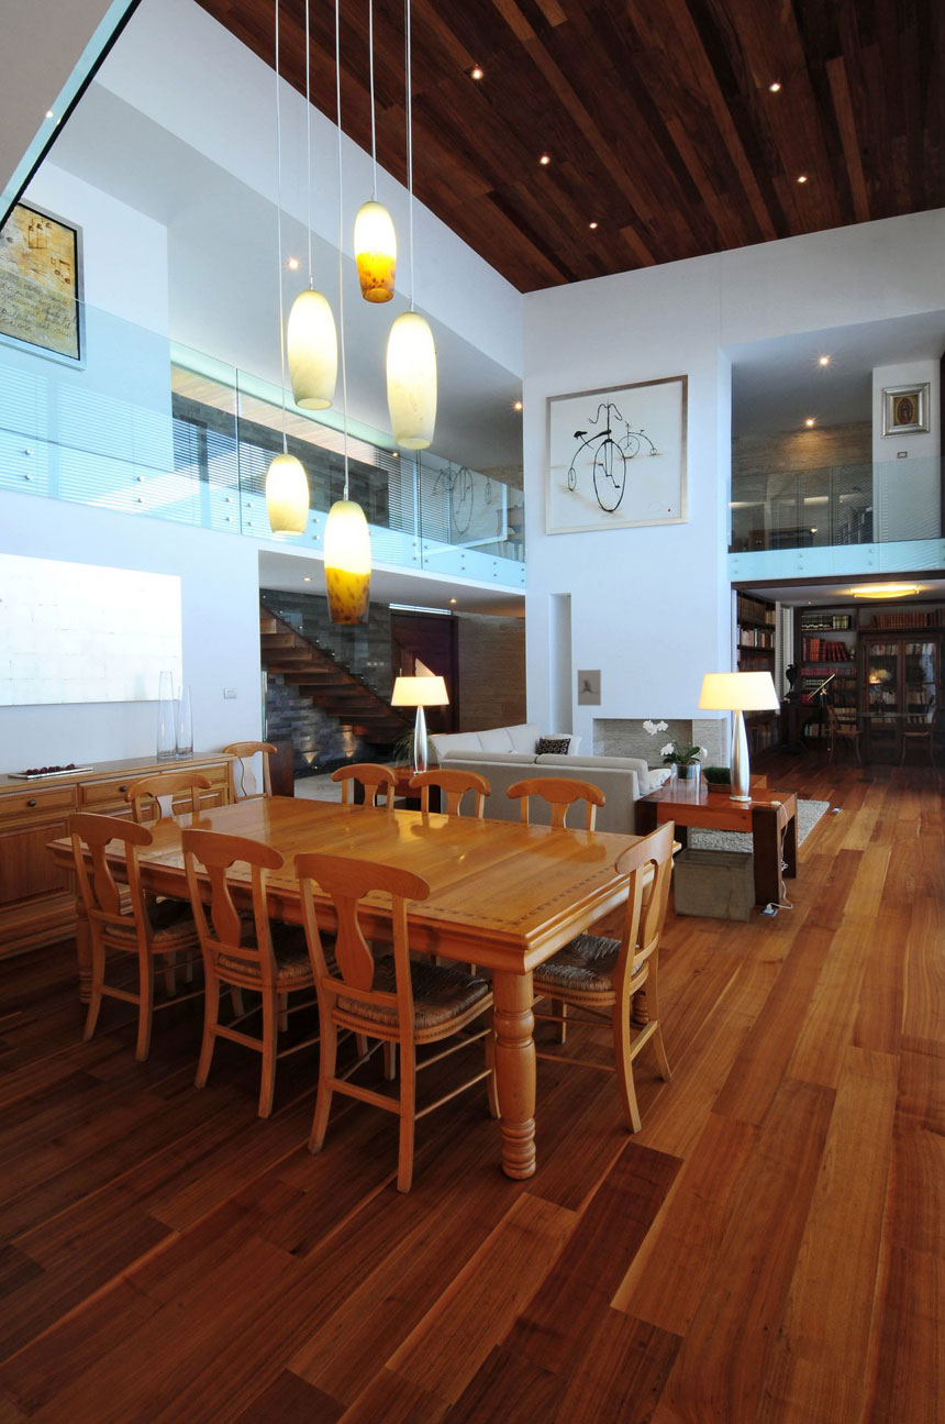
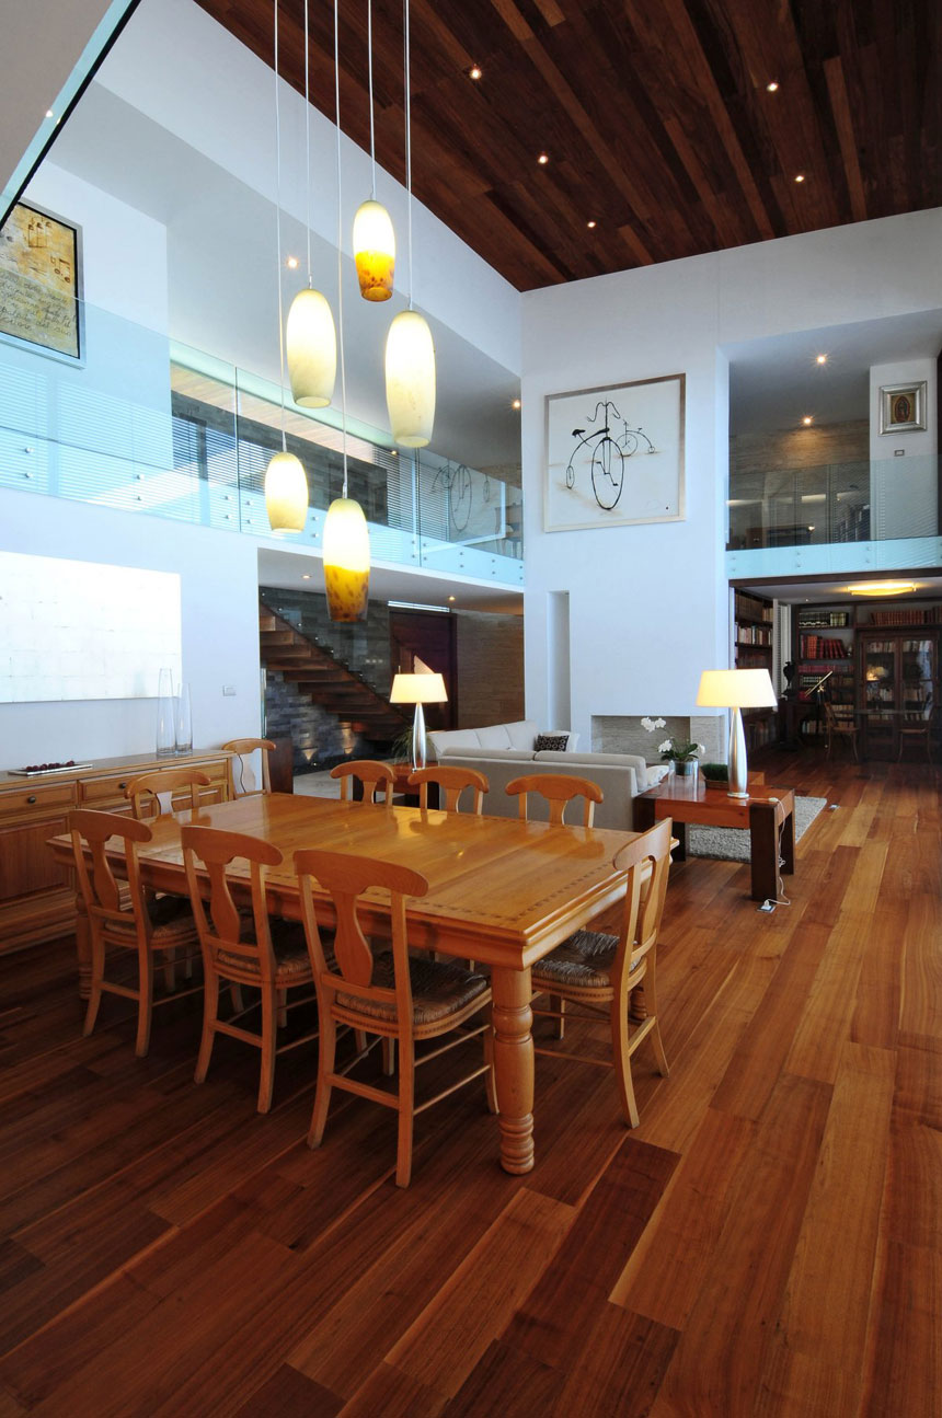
- storage bin (715, 882)
- wall sculpture (589, 687)
